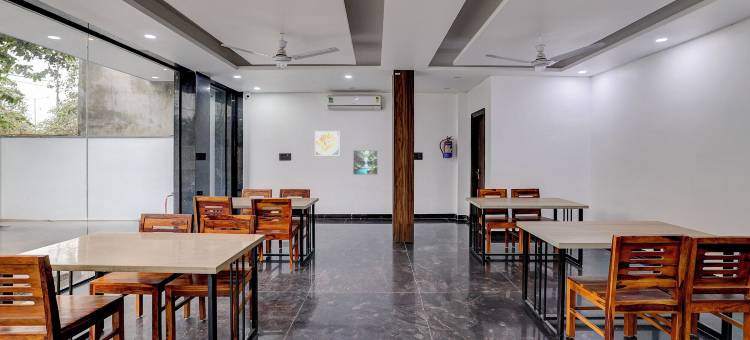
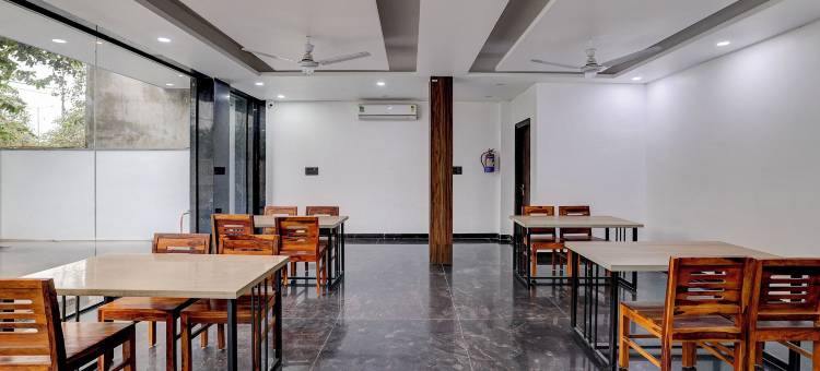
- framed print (365, 162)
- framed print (327, 143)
